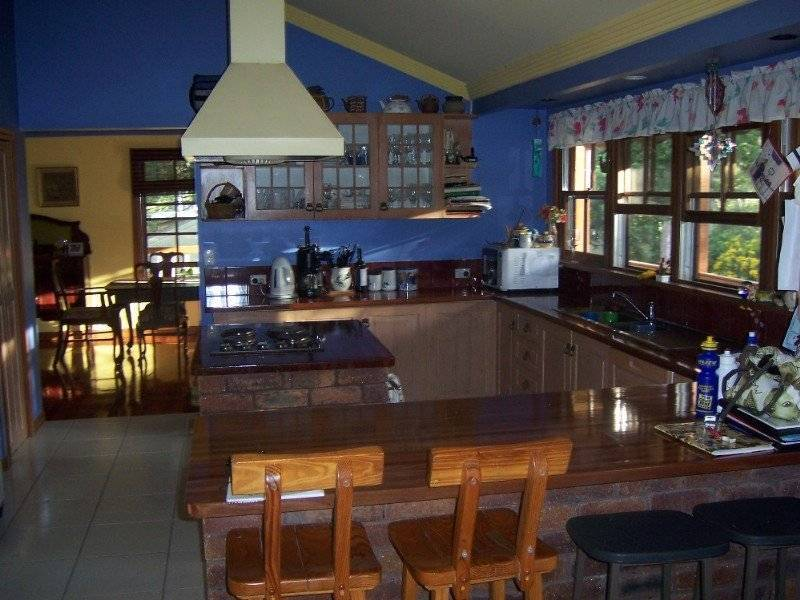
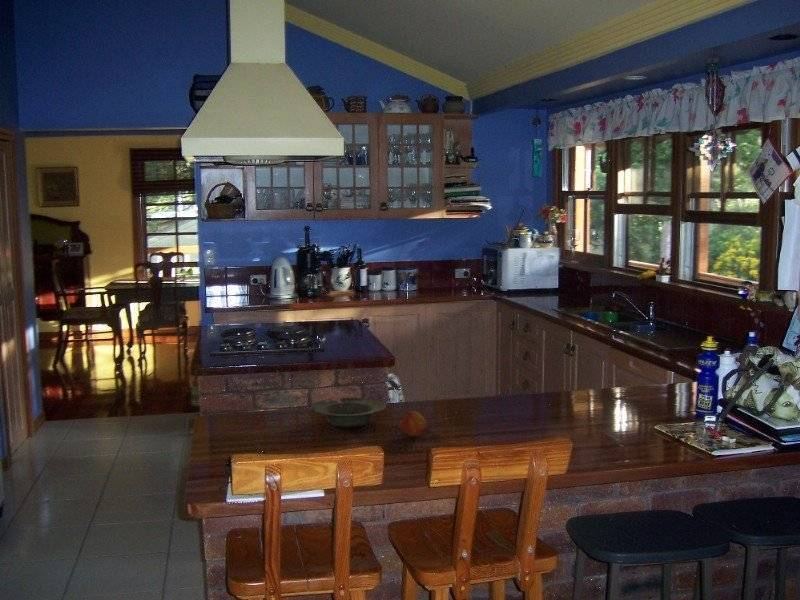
+ fruit (413, 423)
+ bowl (348, 414)
